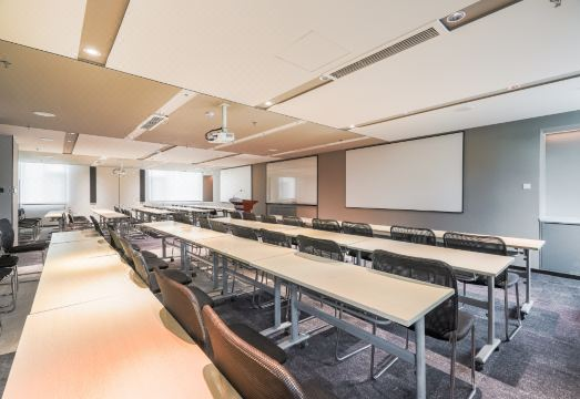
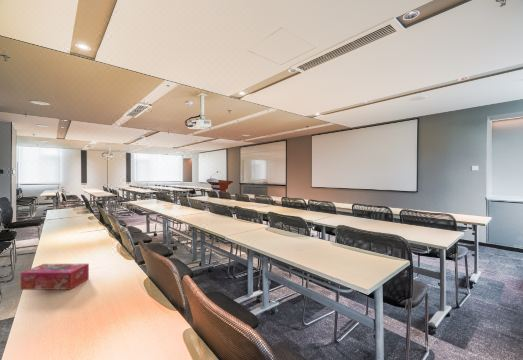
+ tissue box (56, 276)
